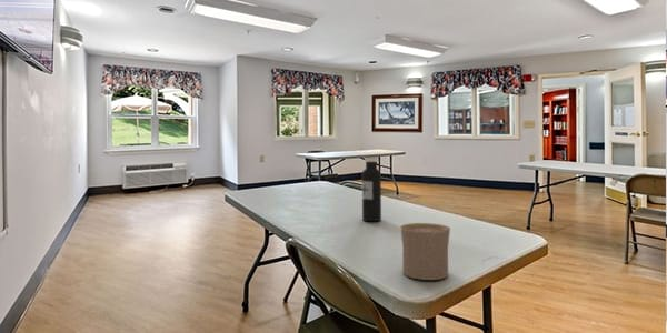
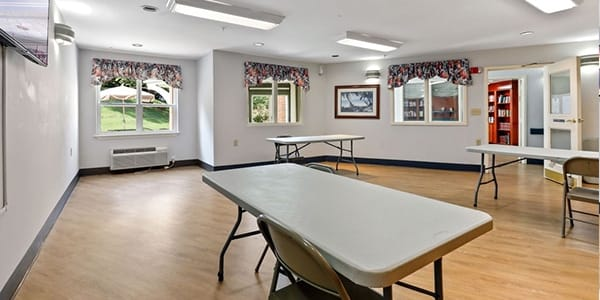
- cup (425, 250)
- water bottle (371, 188)
